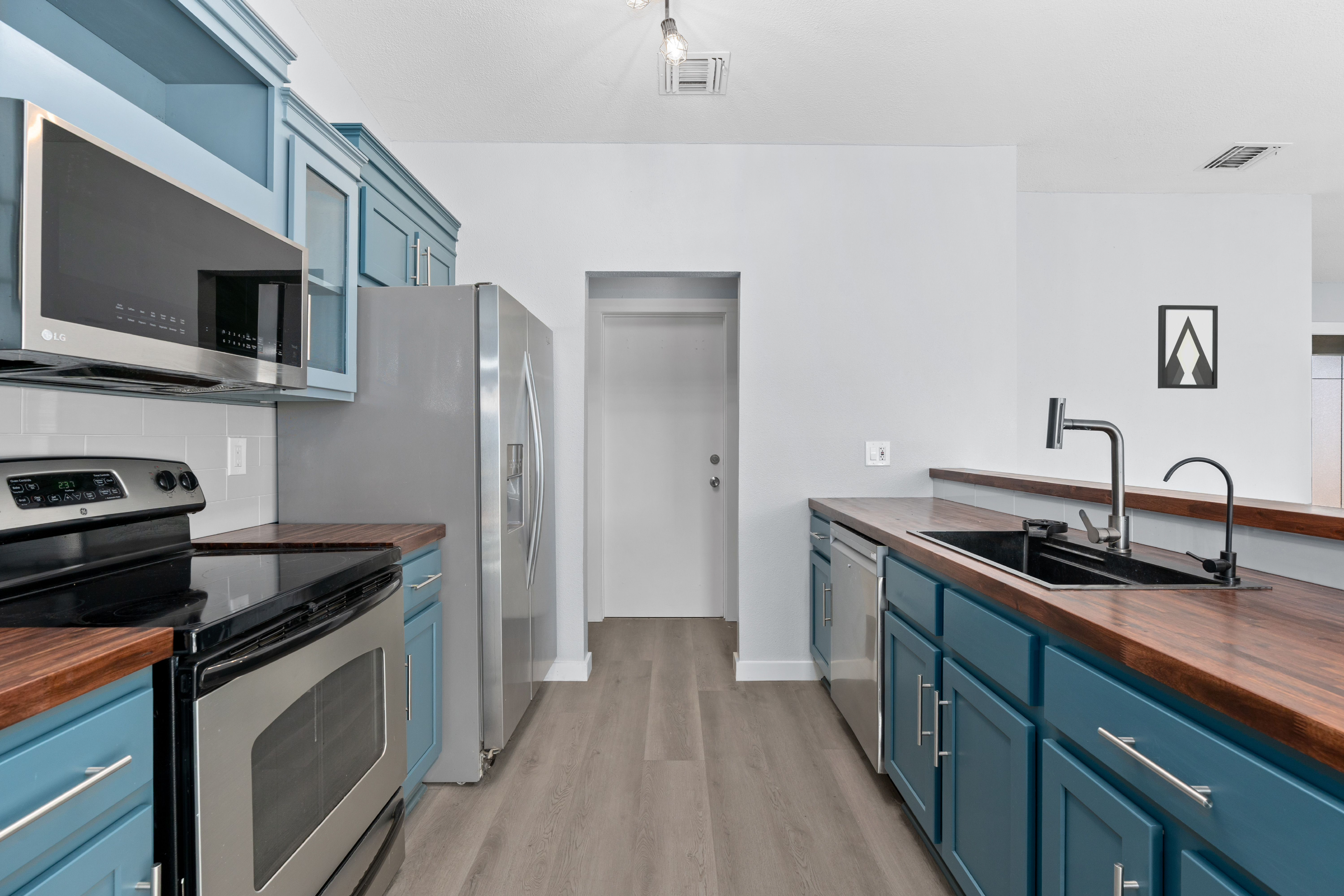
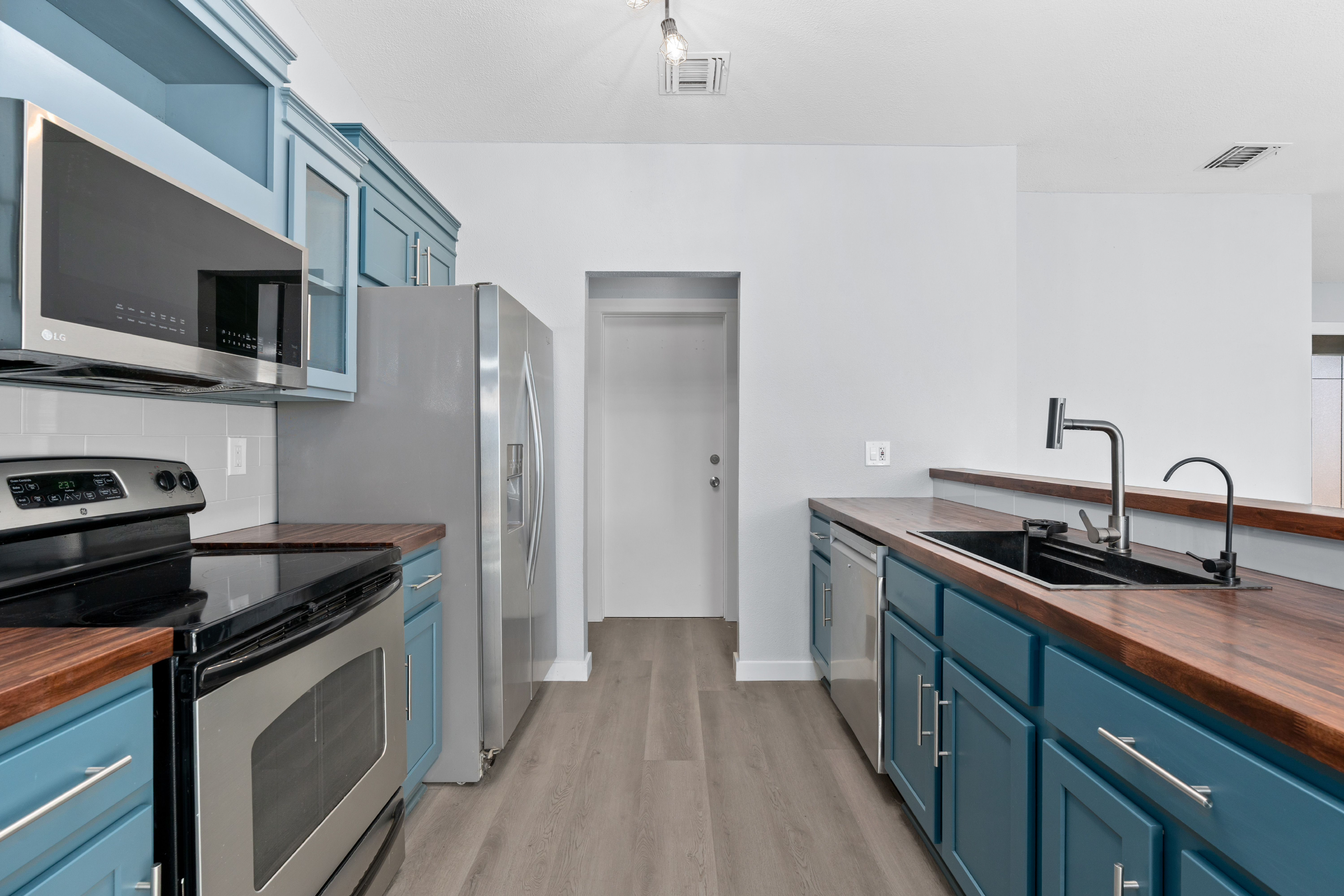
- wall art (1188, 347)
